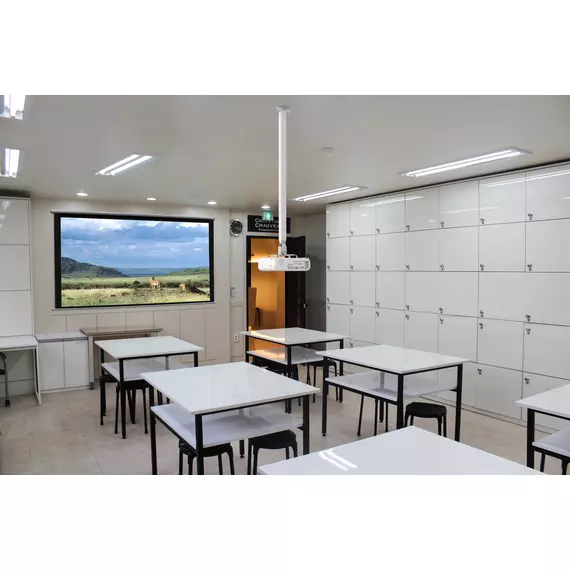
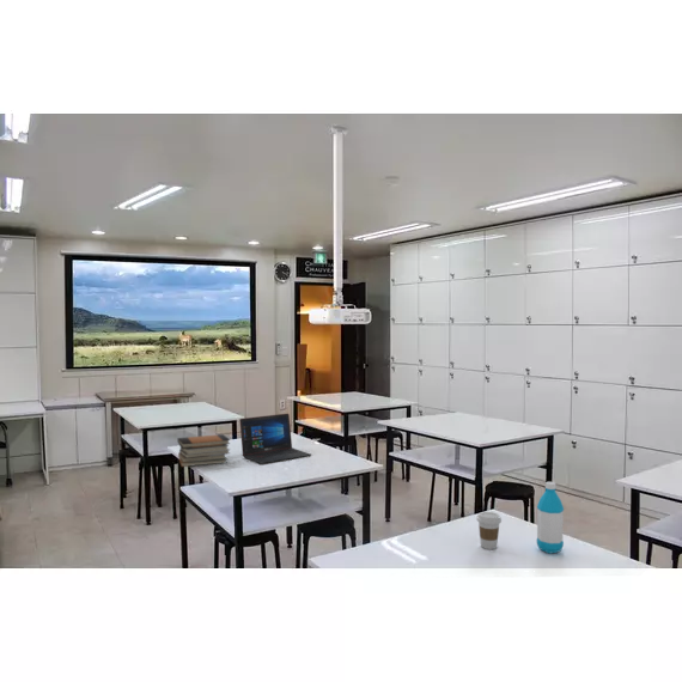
+ coffee cup (488, 530)
+ book stack (203, 450)
+ laptop (275, 437)
+ water bottle (549, 516)
